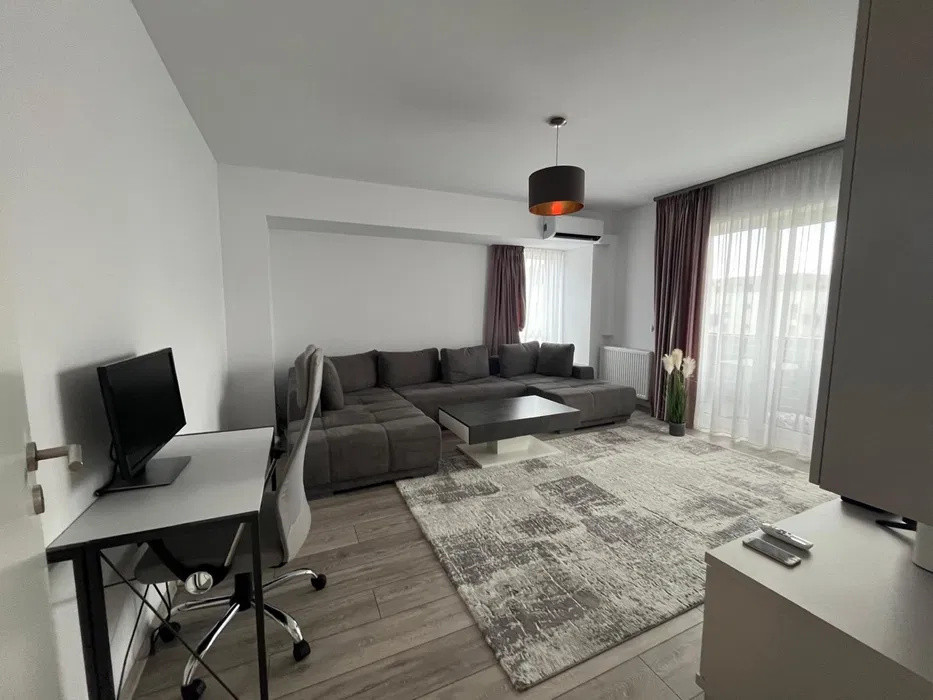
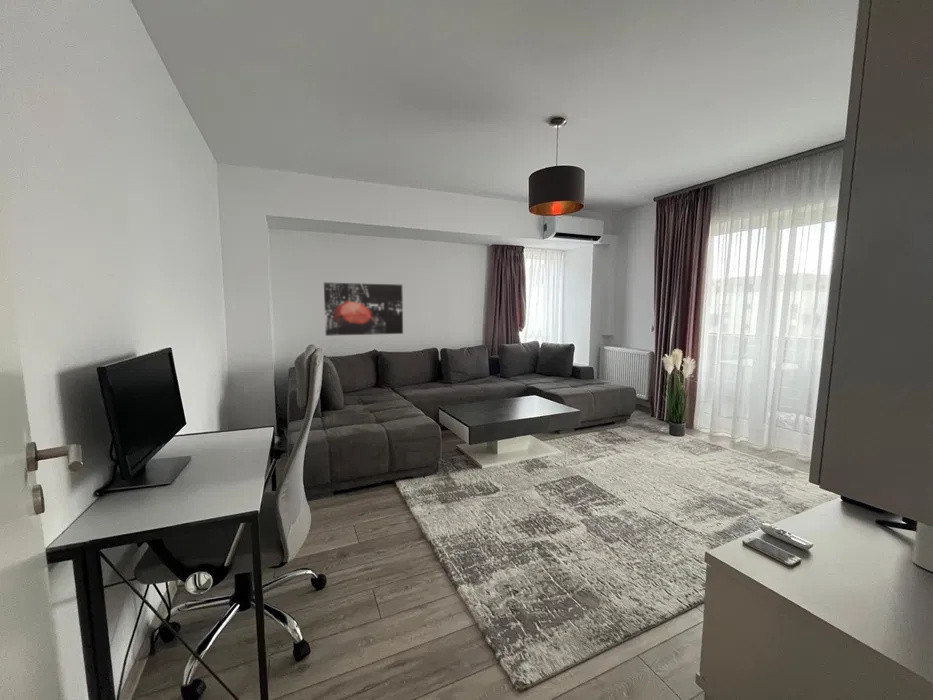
+ wall art (365, 309)
